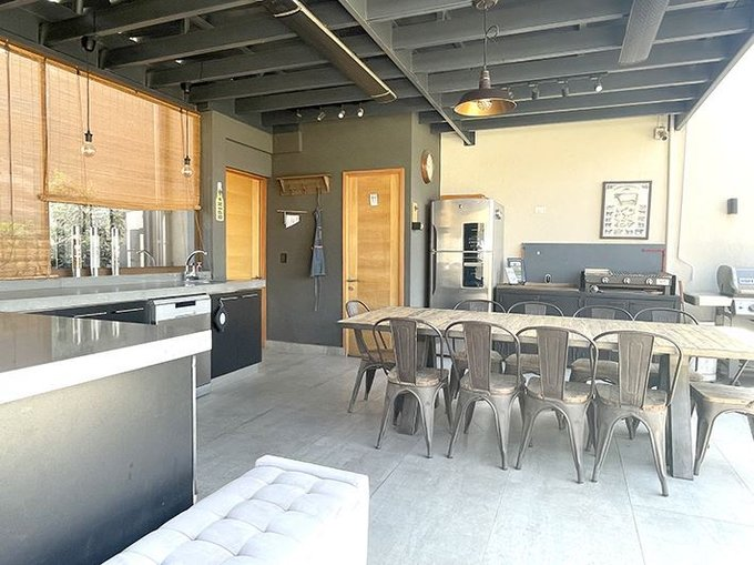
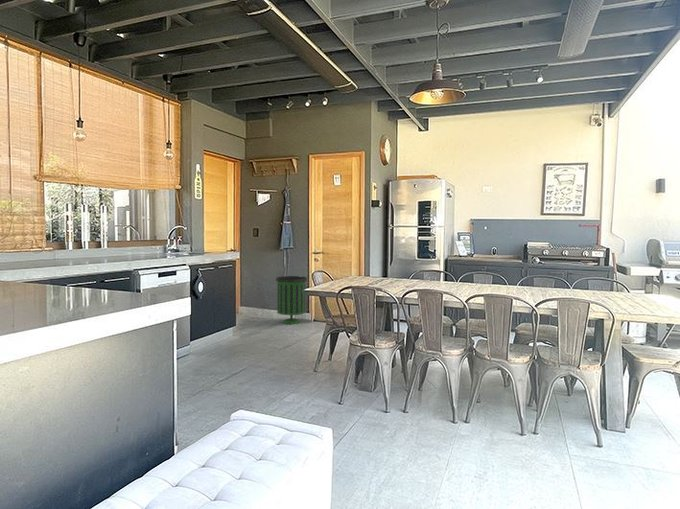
+ trash can (291, 300)
